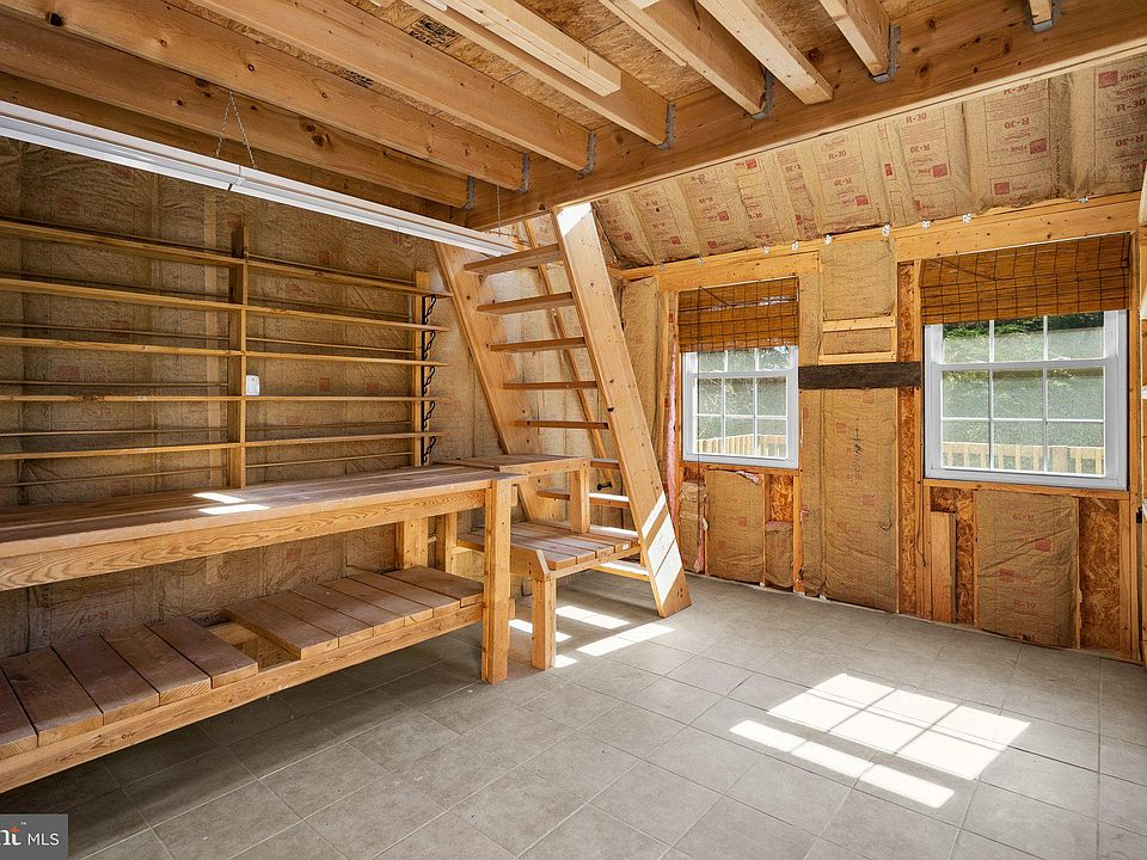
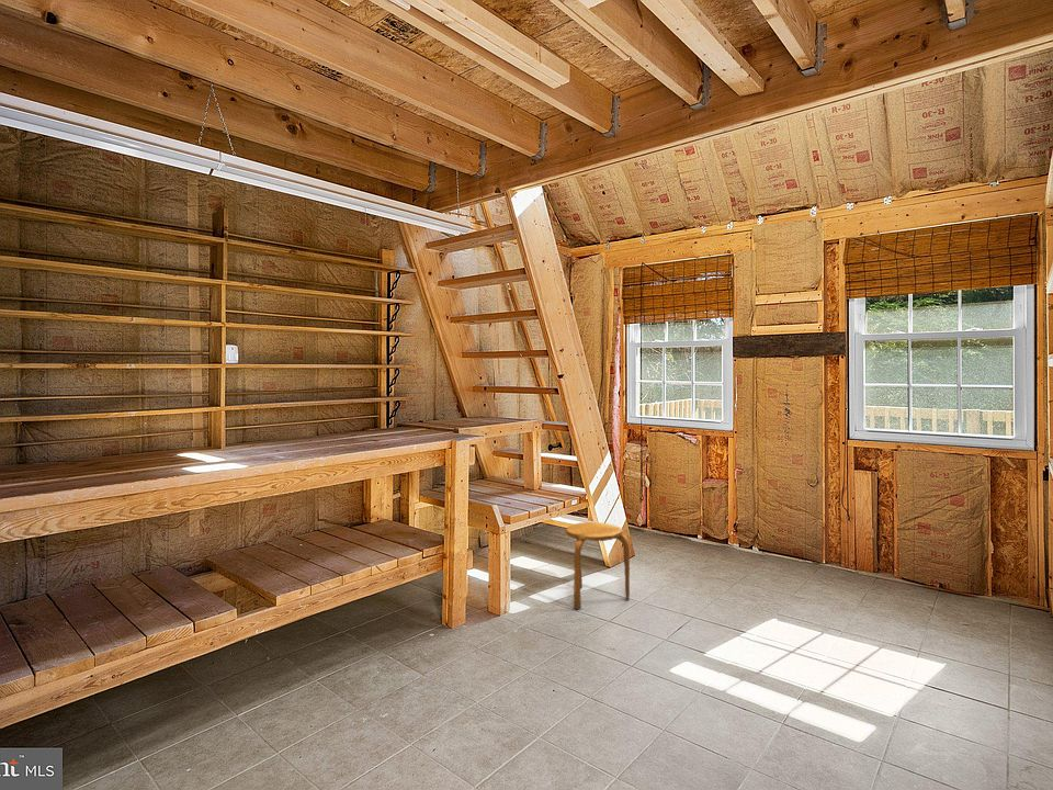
+ stool (580, 567)
